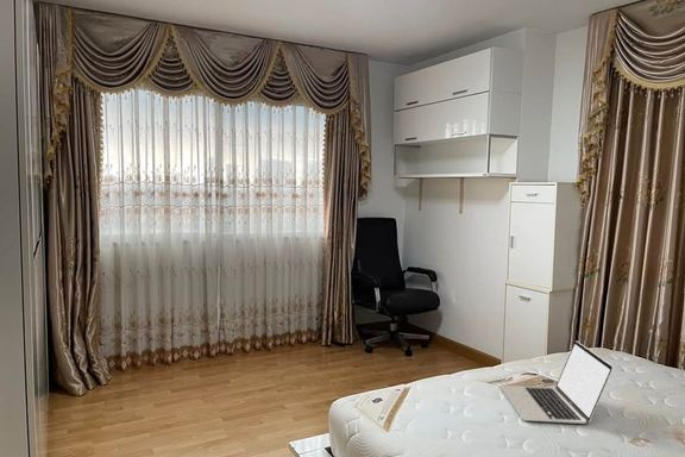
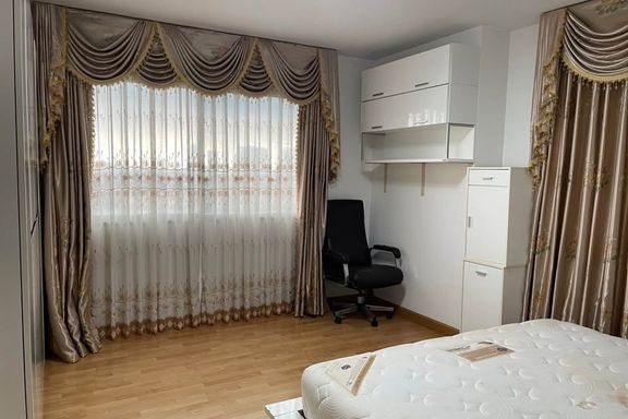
- laptop (558, 381)
